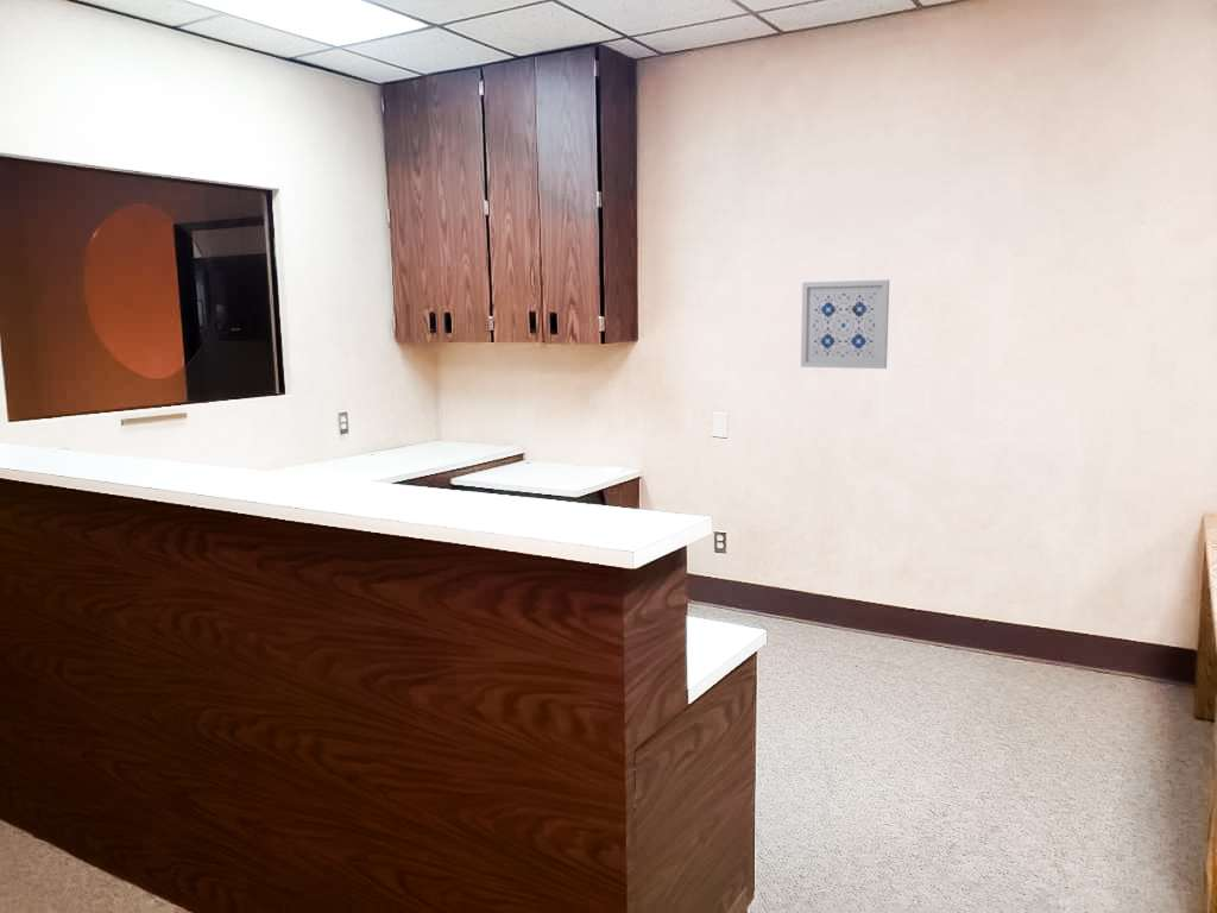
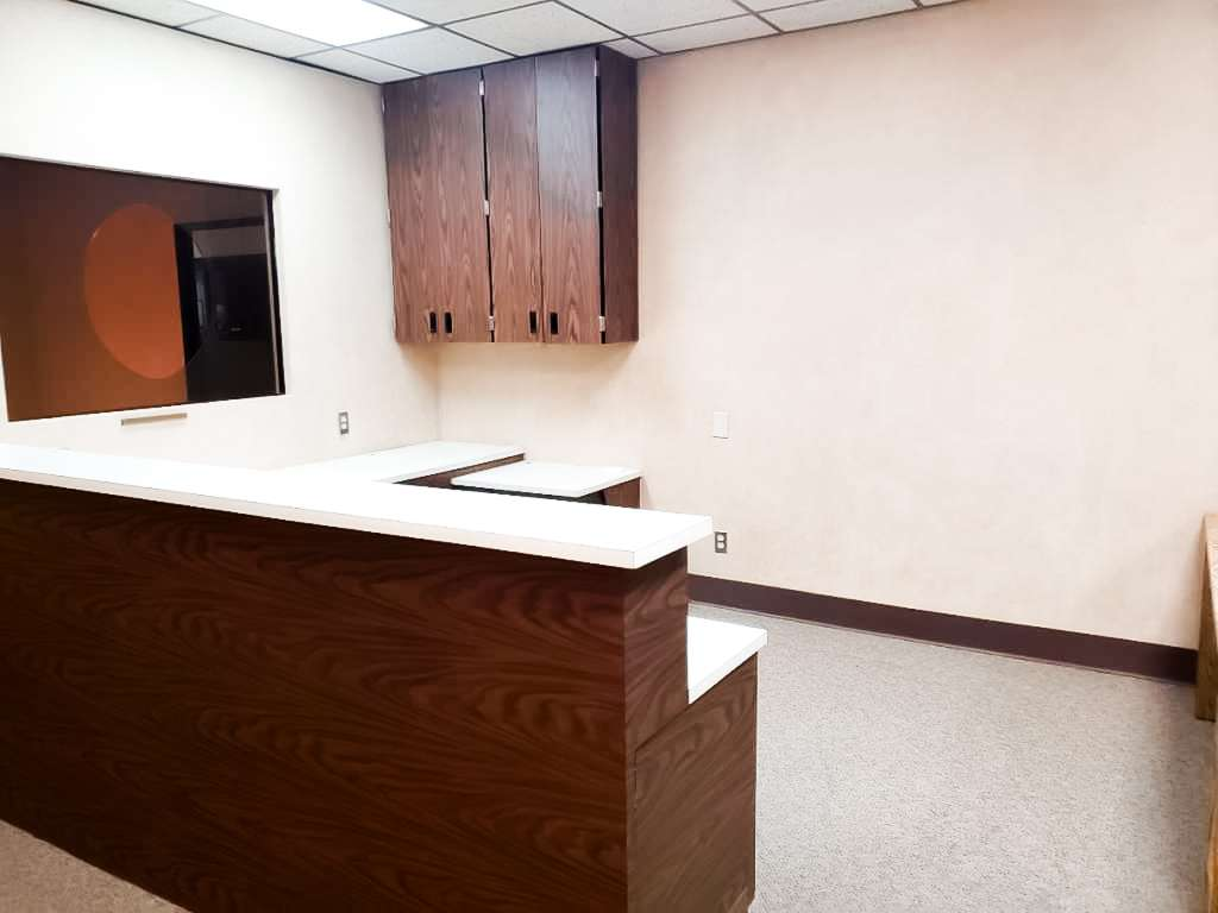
- wall art (844, 325)
